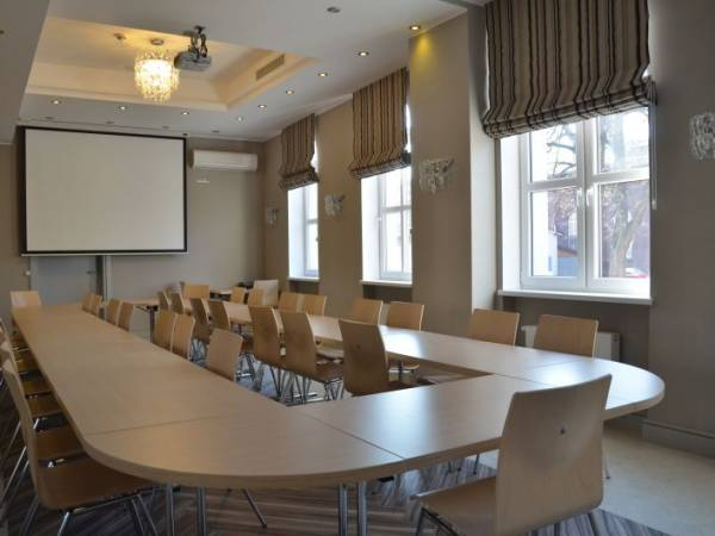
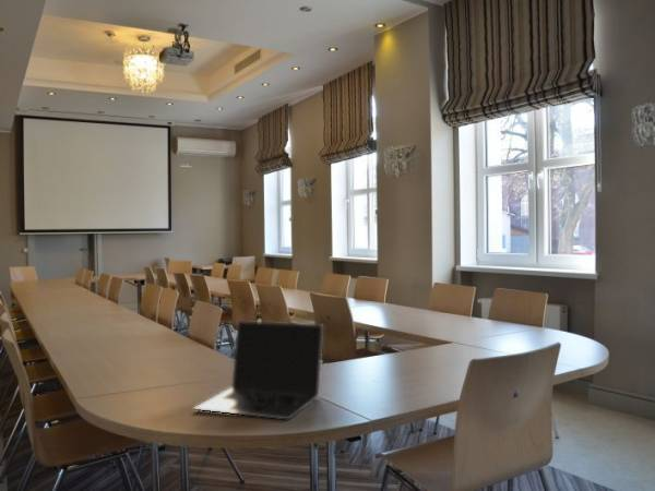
+ laptop (261, 364)
